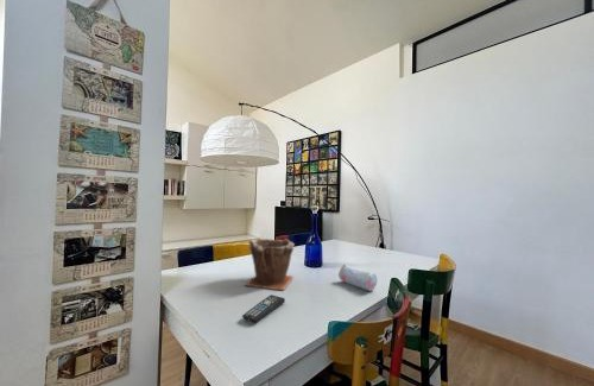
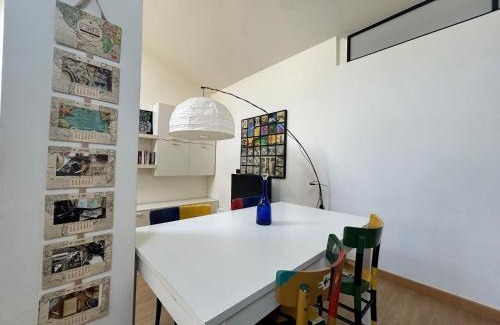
- plant pot (271, 260)
- remote control (265, 306)
- pencil case (356, 277)
